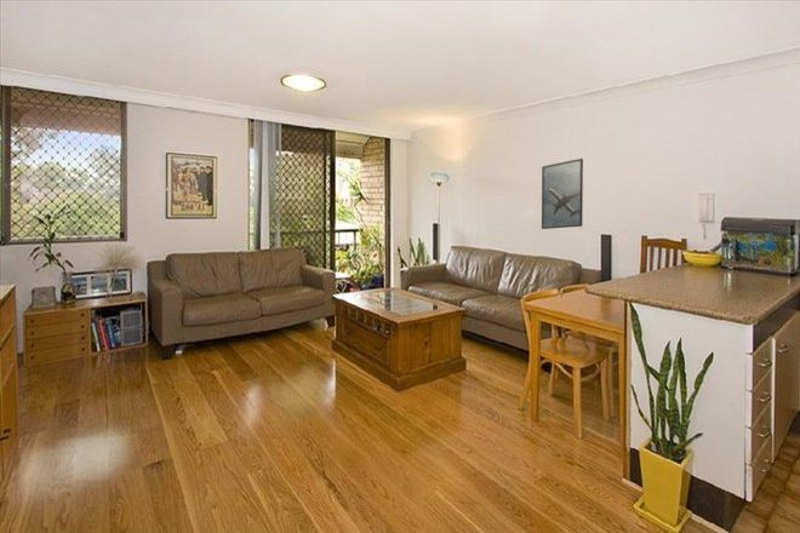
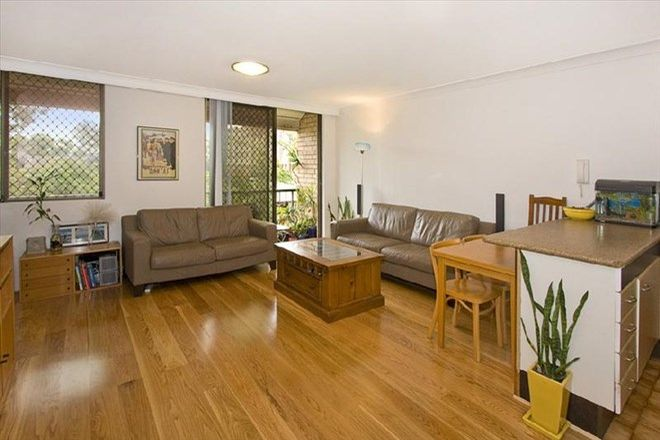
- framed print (561, 195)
